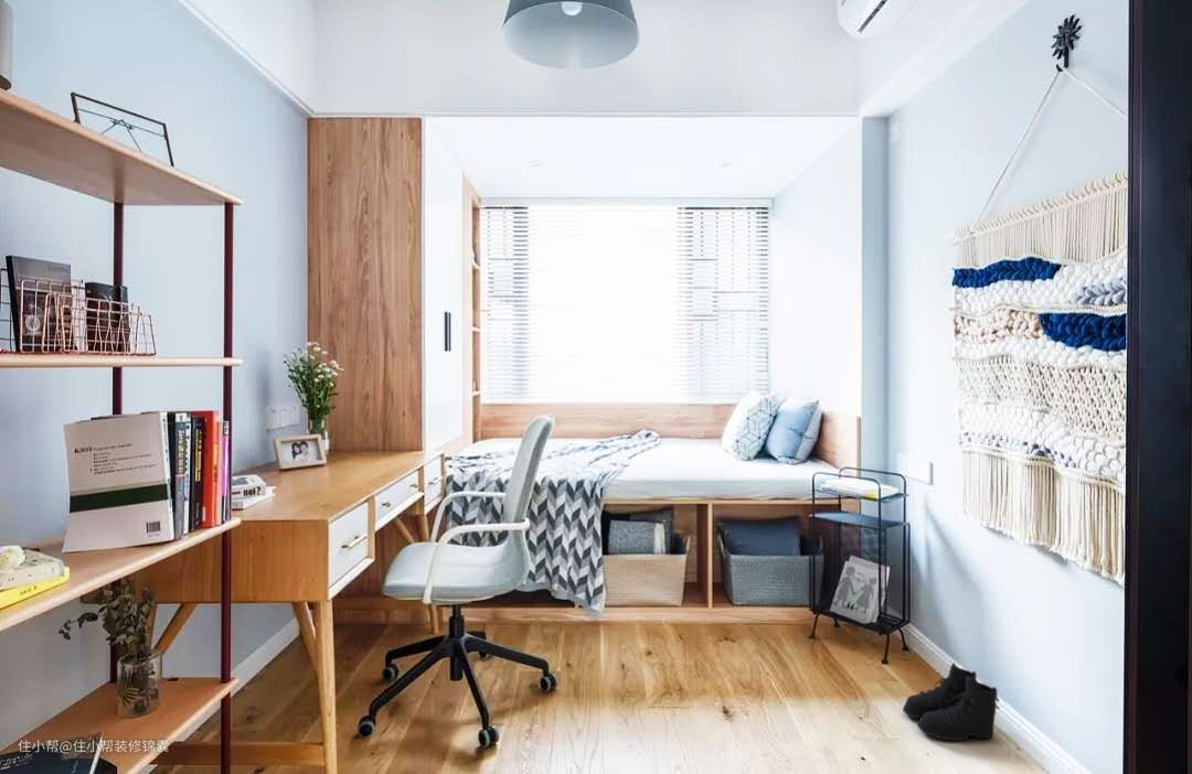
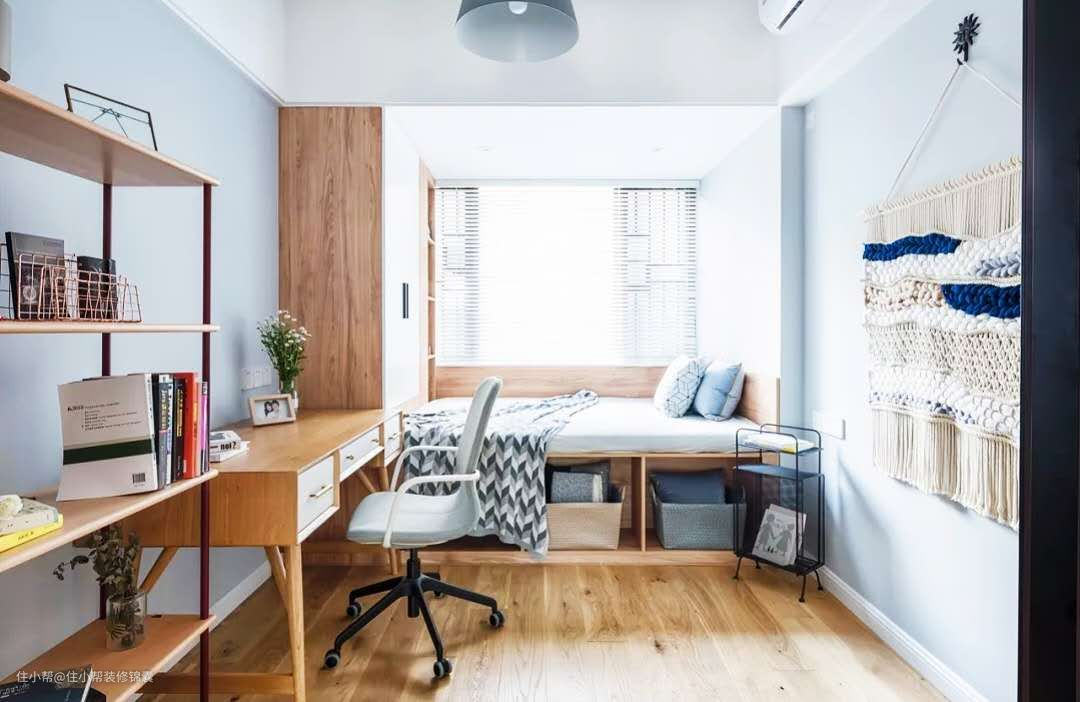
- boots (948, 697)
